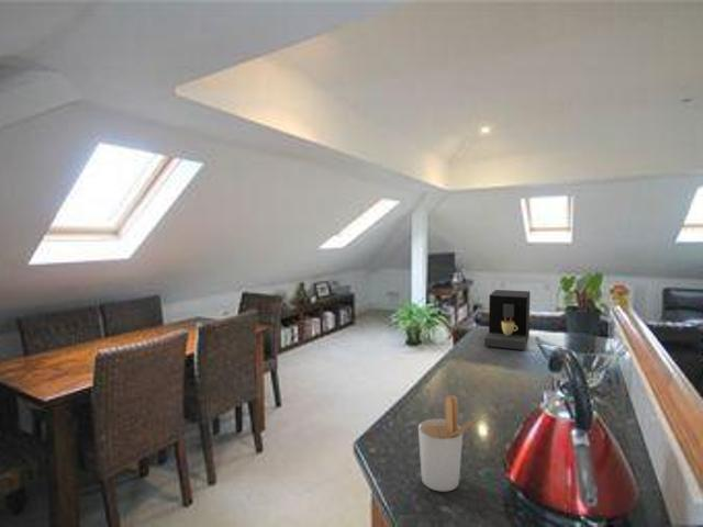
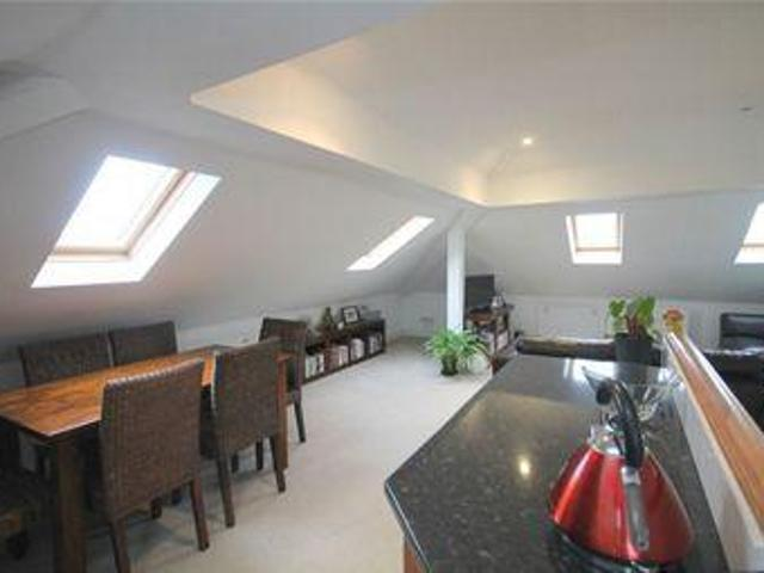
- utensil holder (450, 445)
- coffee maker (507, 317)
